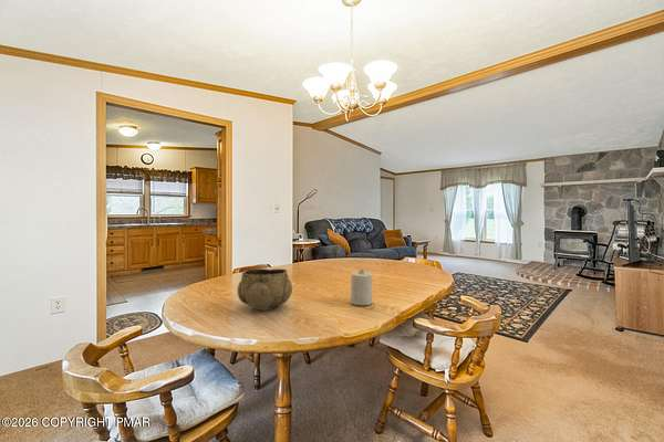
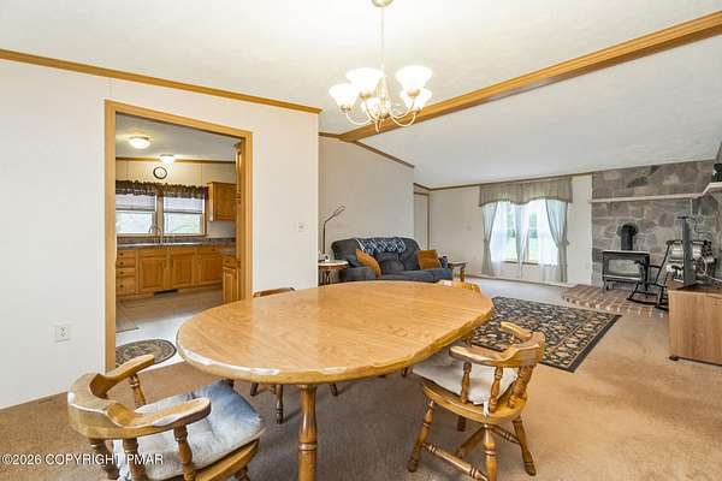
- candle (361, 285)
- decorative bowl (264, 288)
